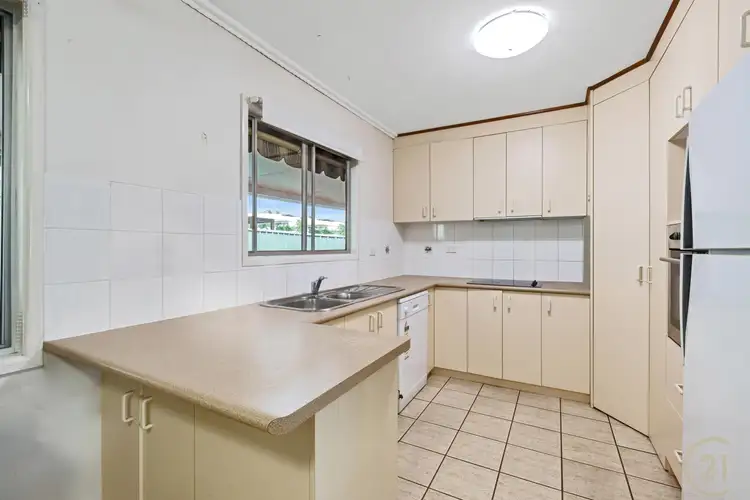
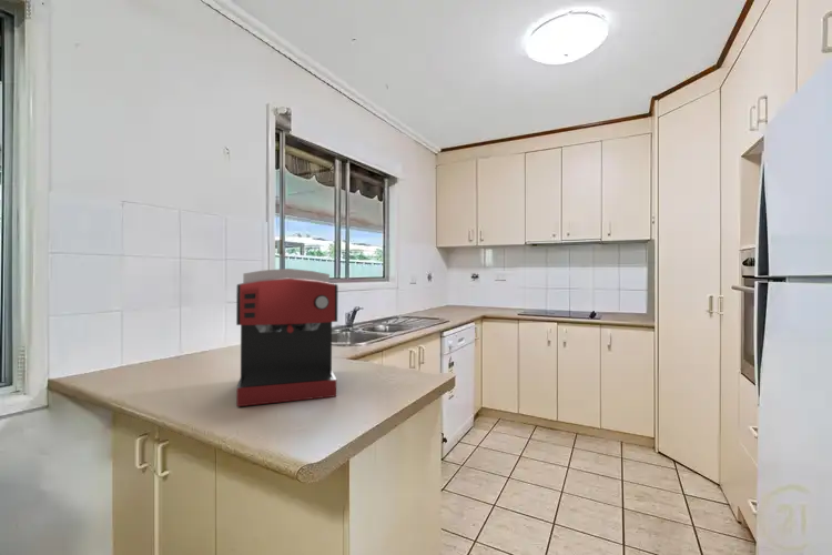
+ coffee maker (287, 329)
